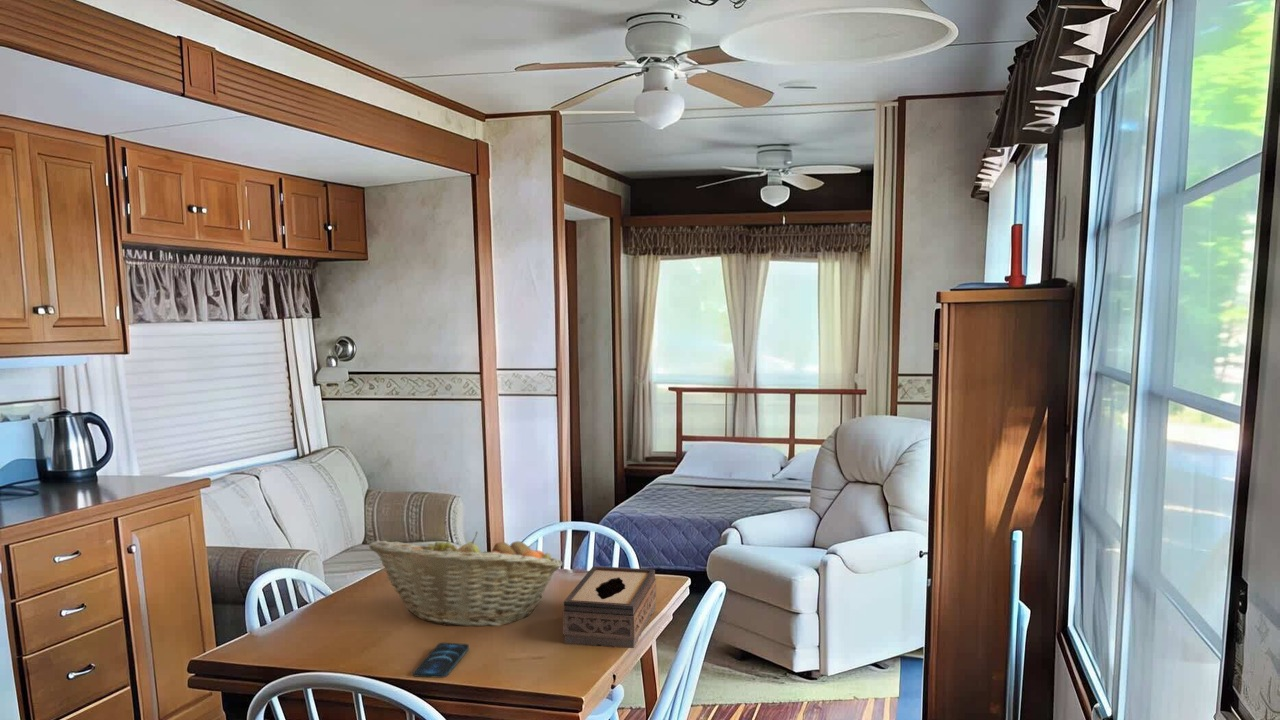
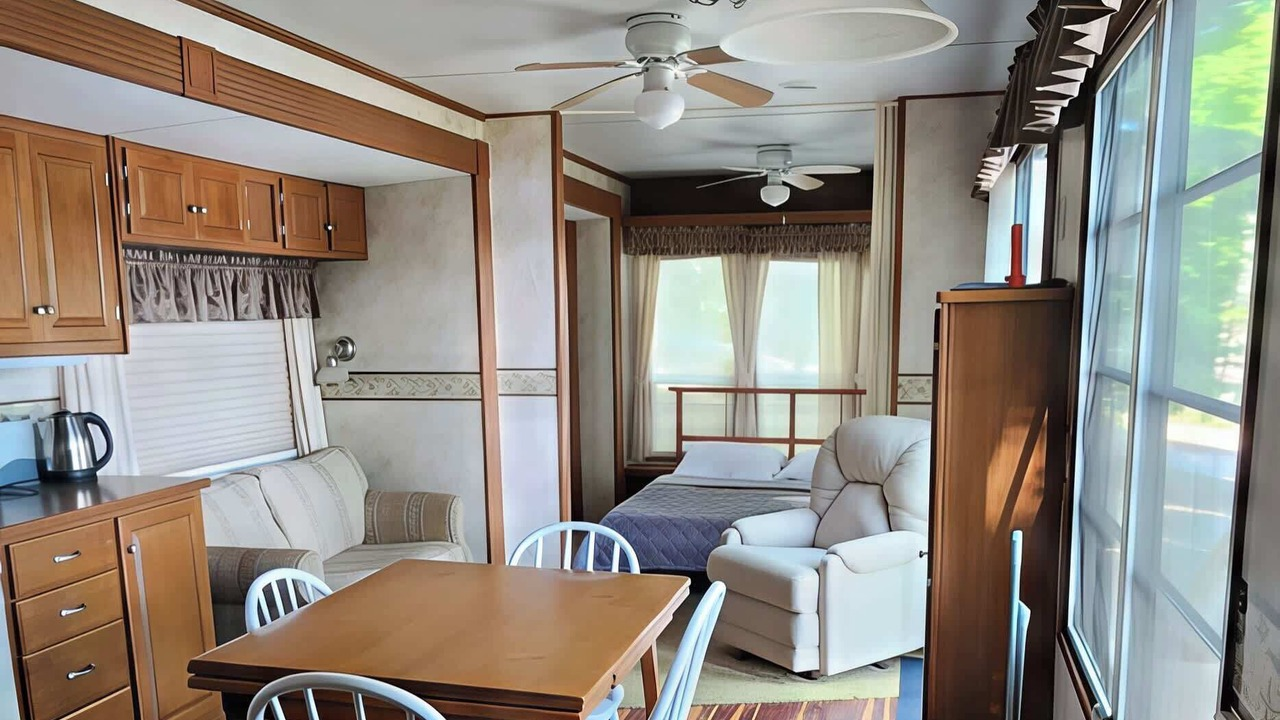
- smartphone (442, 659)
- tissue box (612, 605)
- fruit basket (466, 568)
